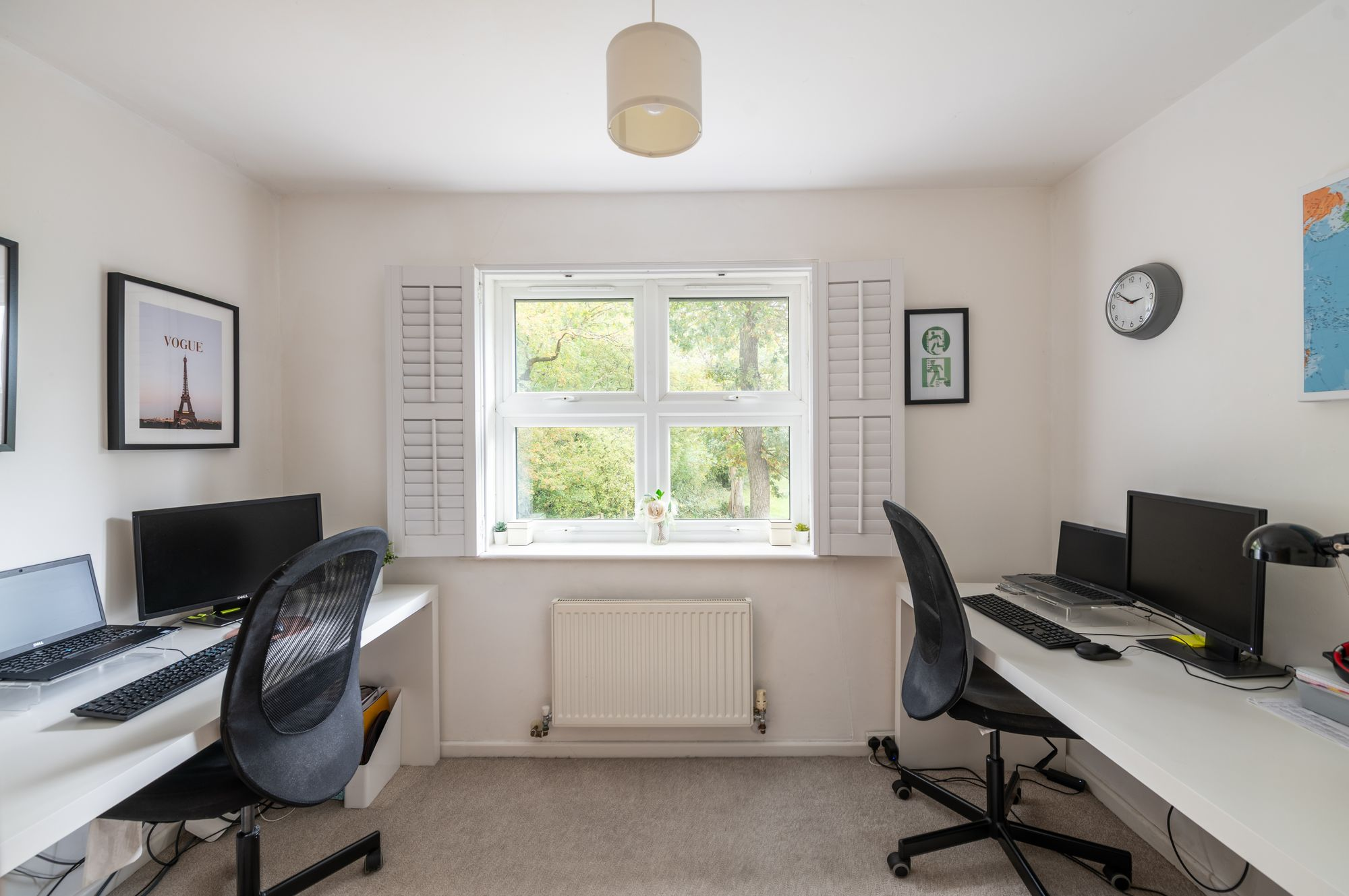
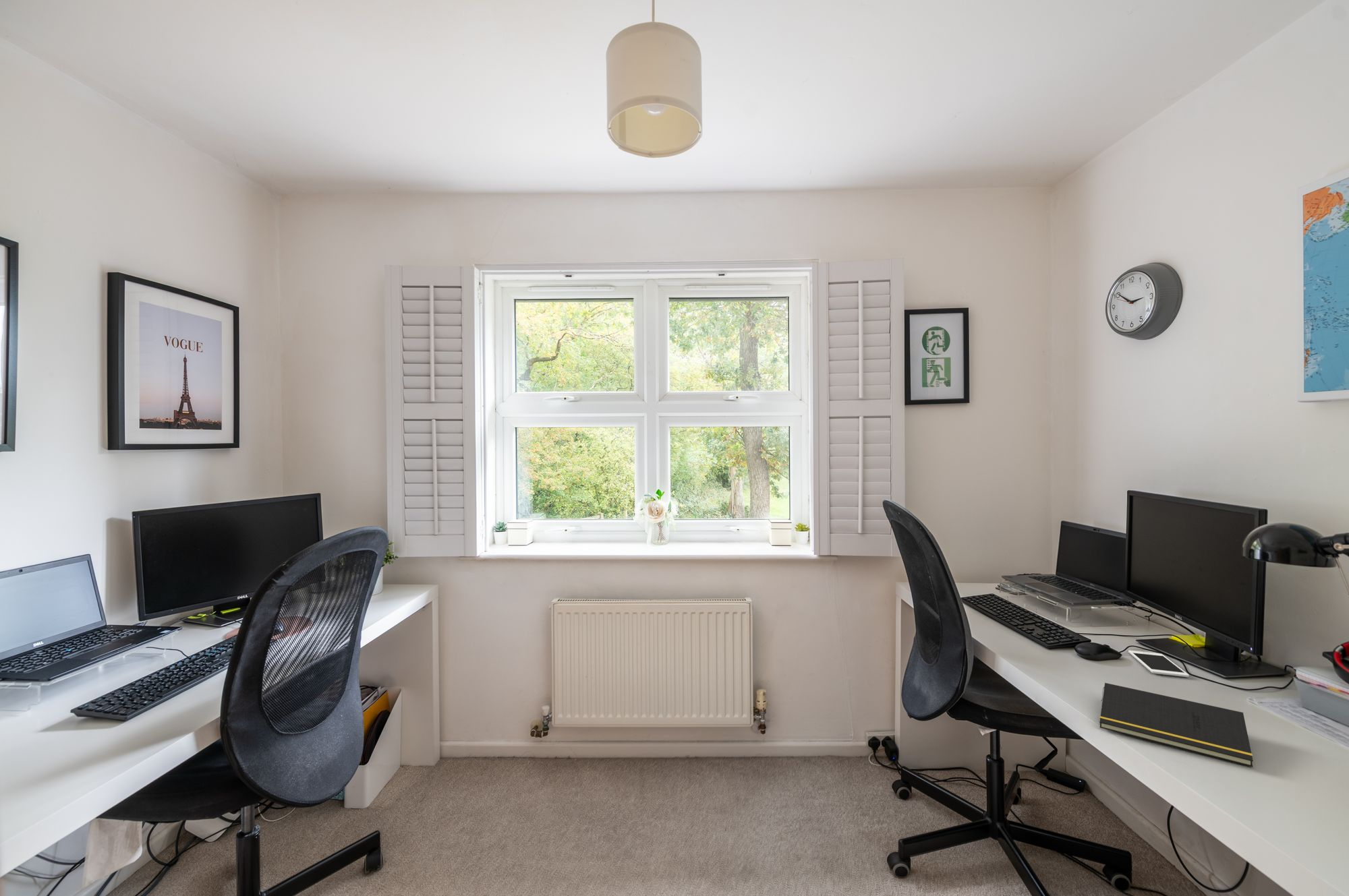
+ cell phone (1157, 663)
+ notepad (1170, 720)
